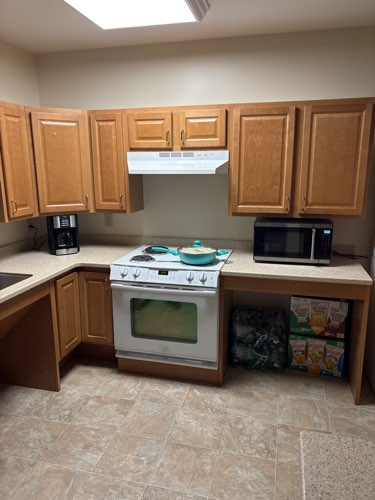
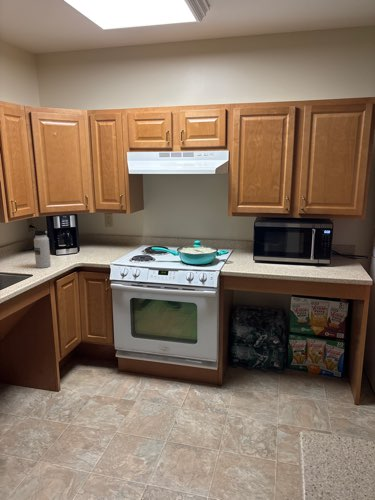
+ water bottle (42, 248)
